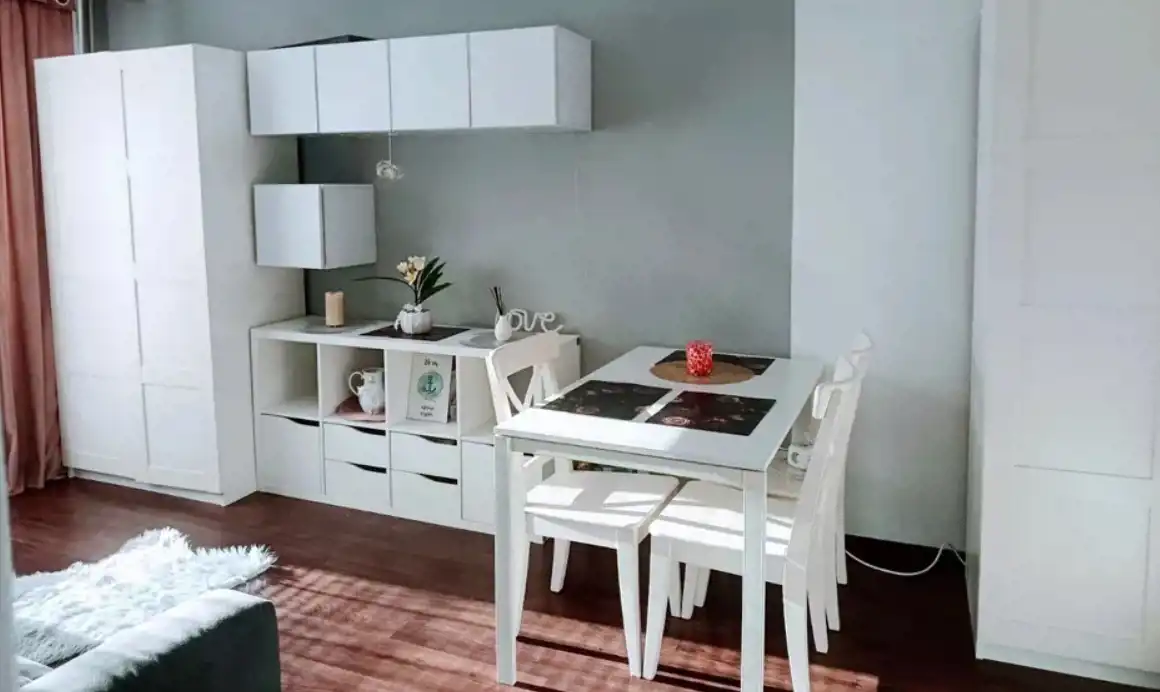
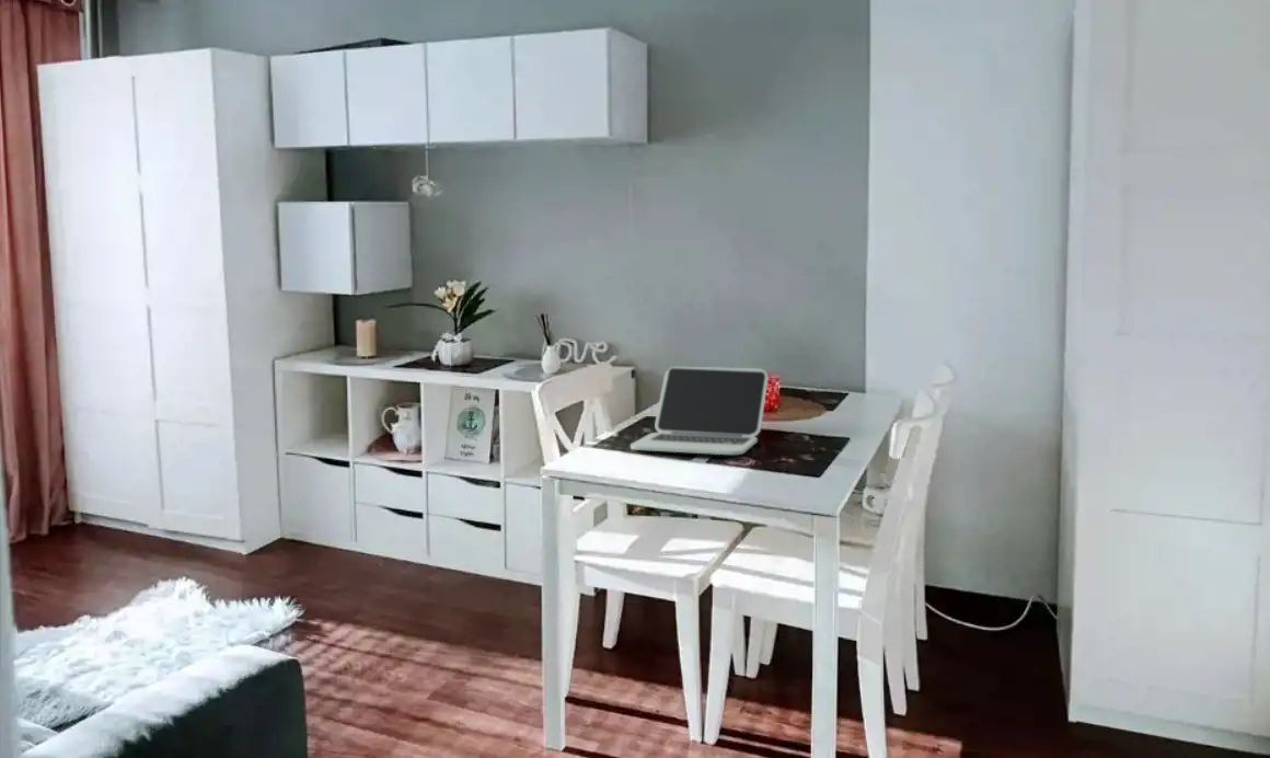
+ laptop (701, 407)
